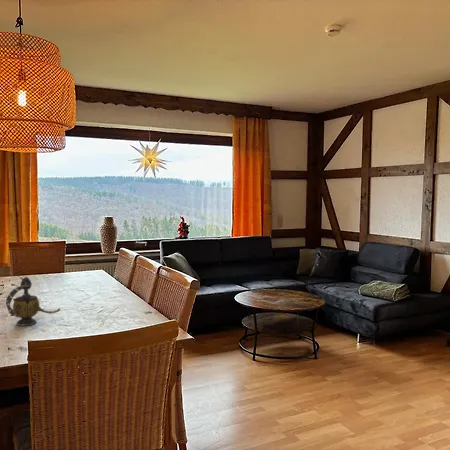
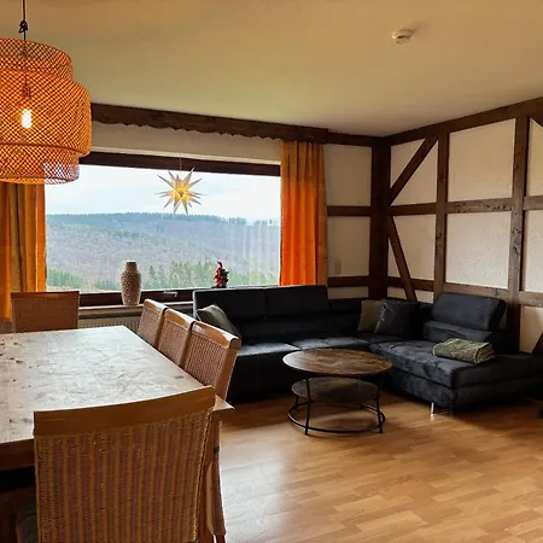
- teapot (34, 299)
